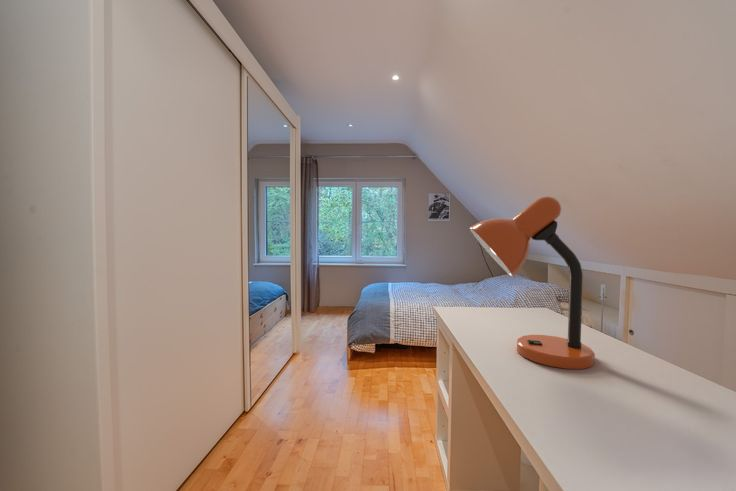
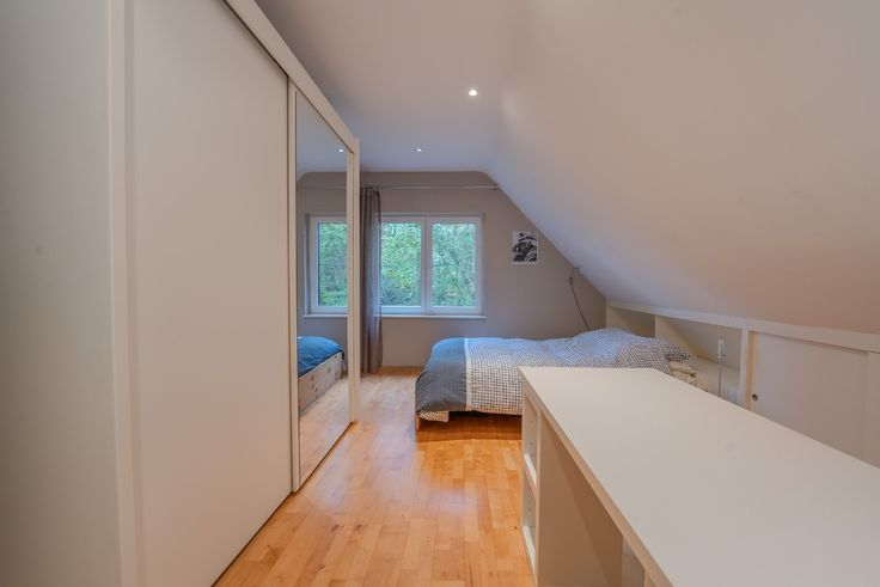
- desk lamp (521, 267)
